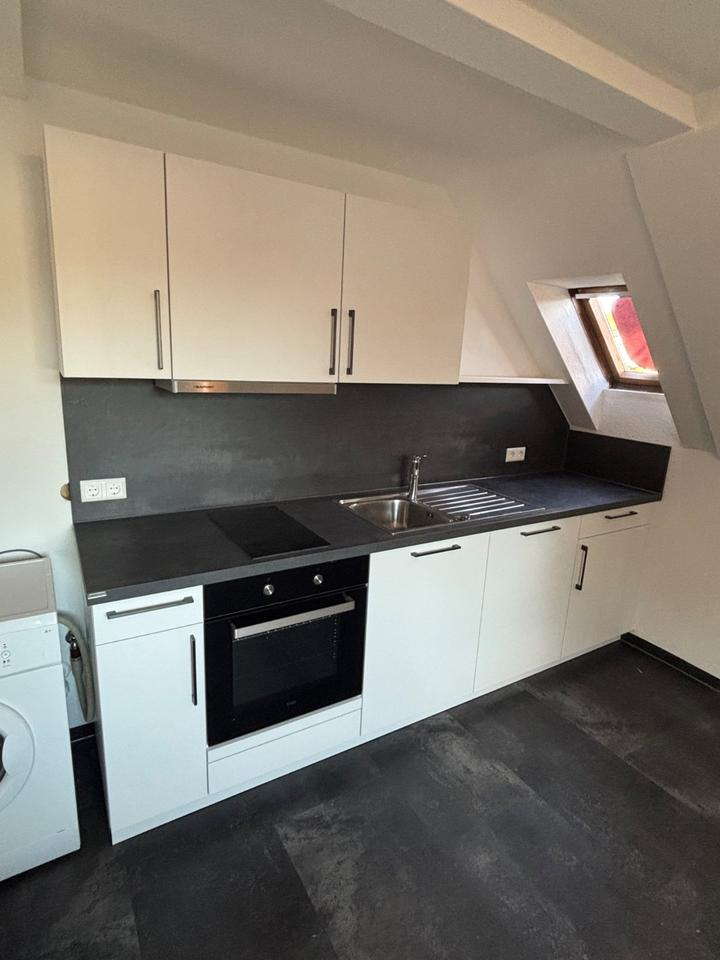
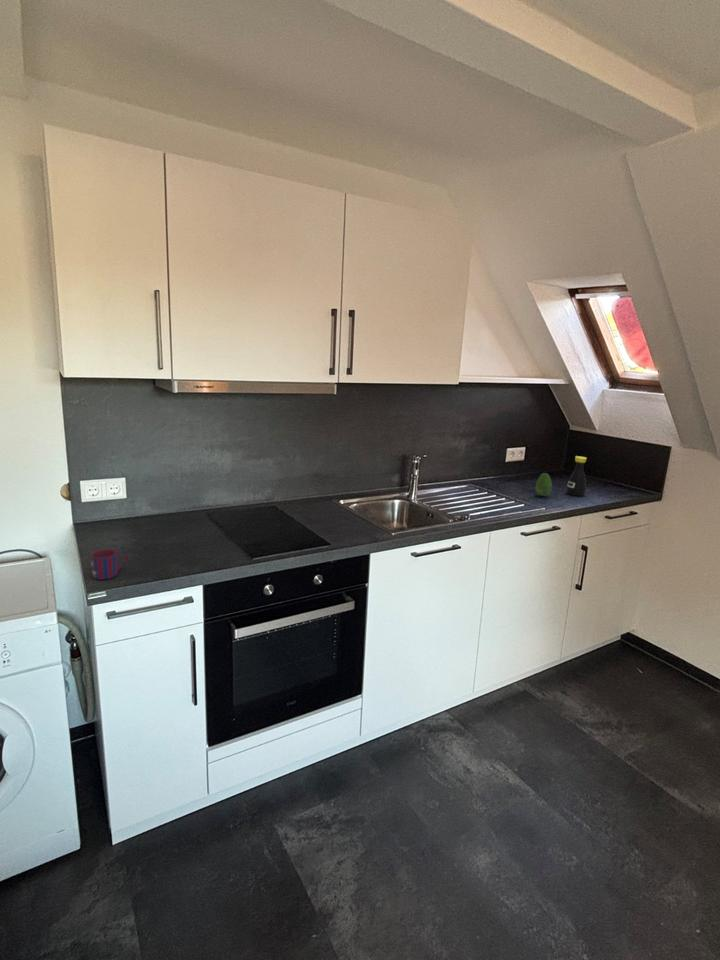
+ mug (110, 563)
+ bottle (578, 475)
+ fruit (544, 484)
